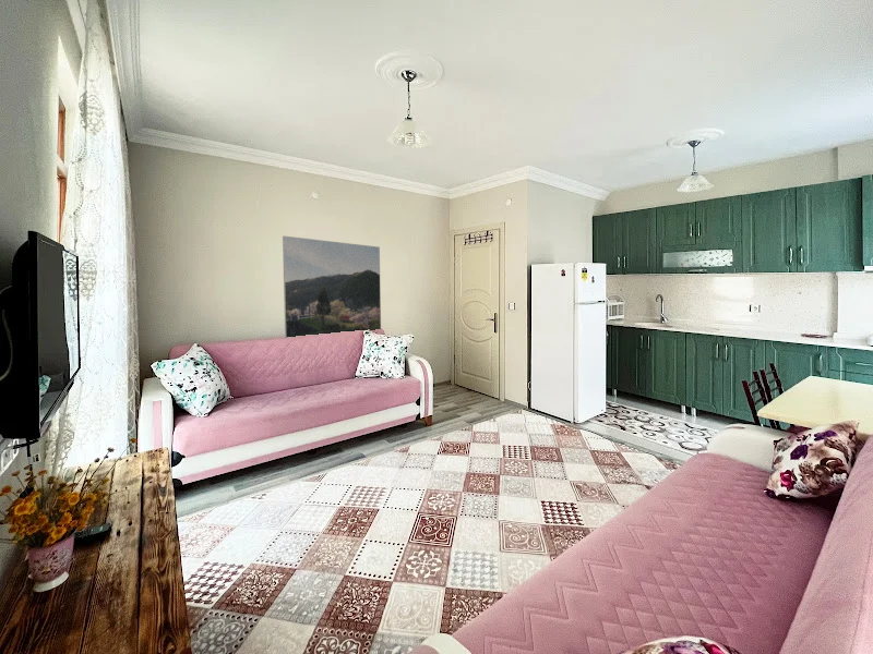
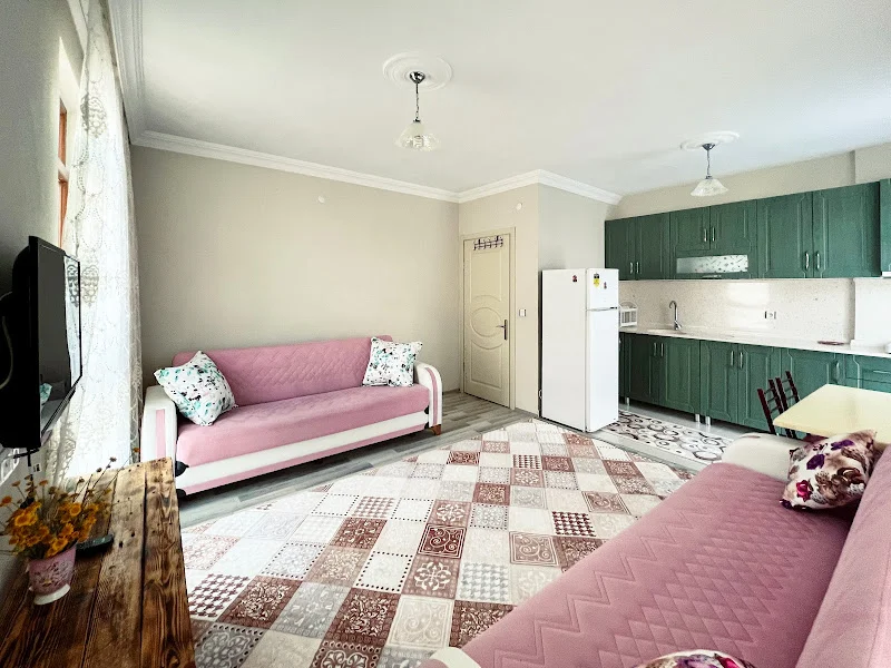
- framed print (335, 292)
